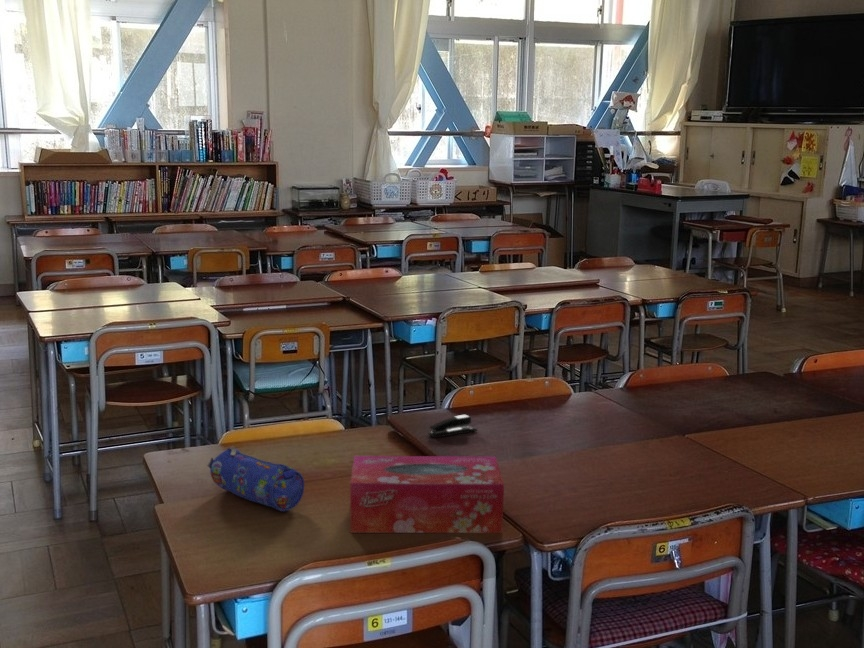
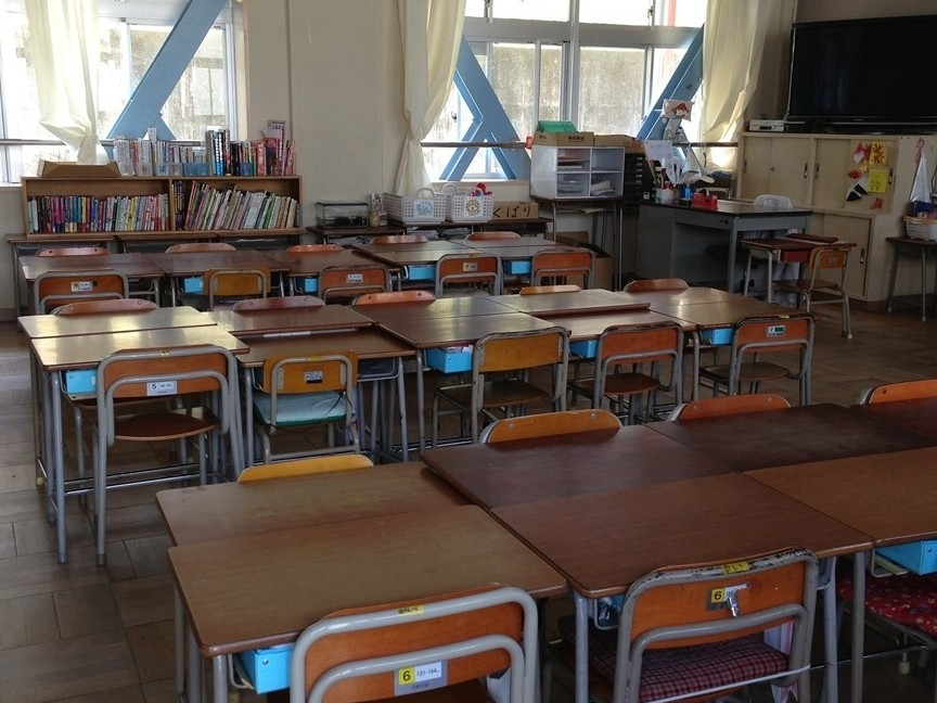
- stapler (452, 425)
- pencil case (256, 477)
- tissue box (425, 493)
